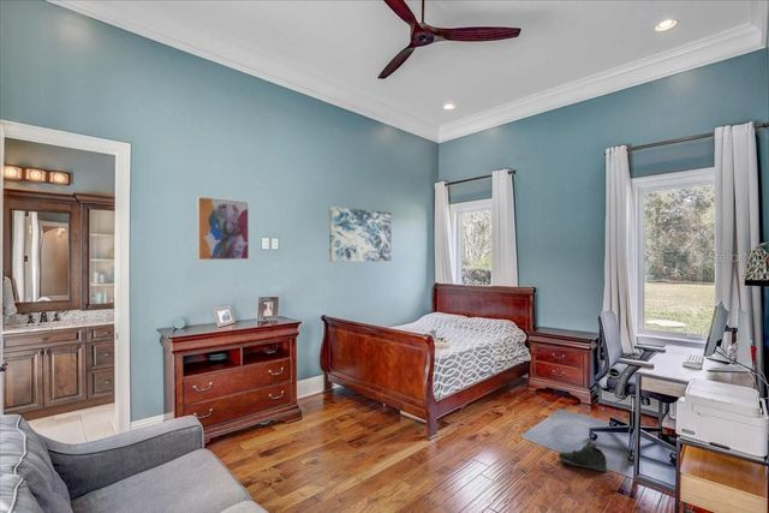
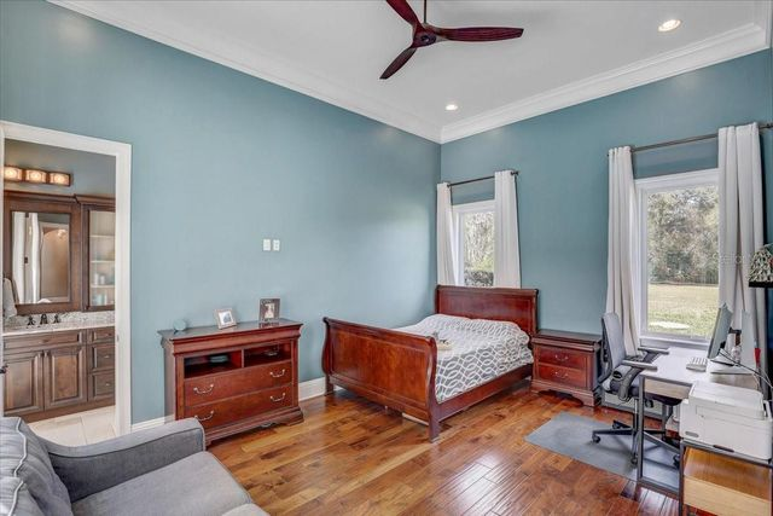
- sneaker (582, 452)
- wall art (362, 235)
- wall art (223, 229)
